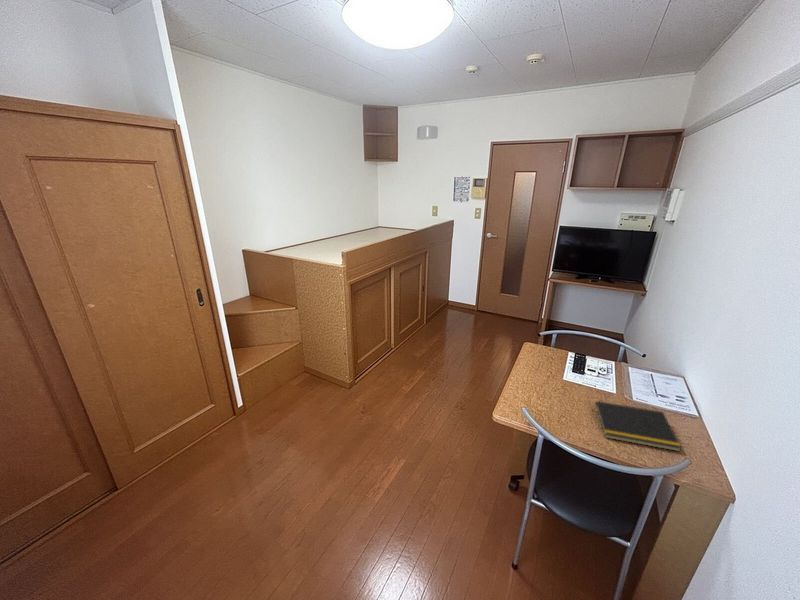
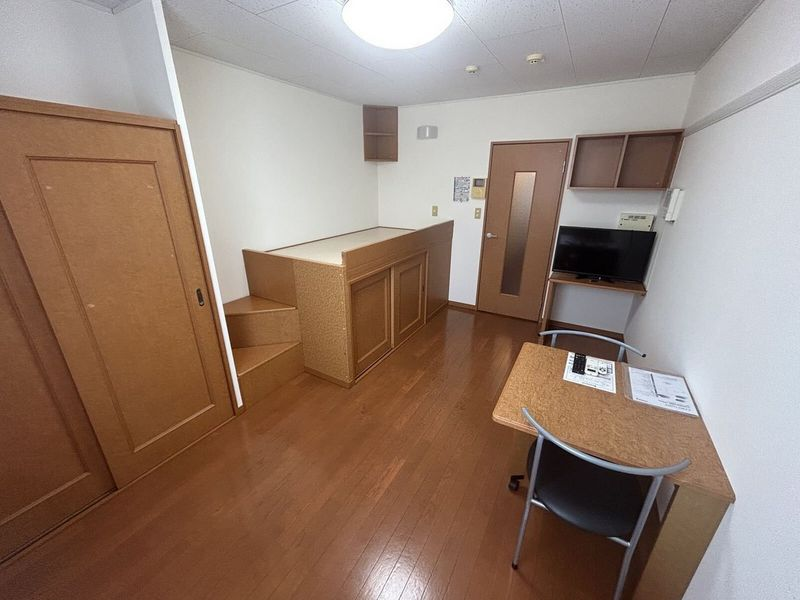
- notepad (635, 424)
